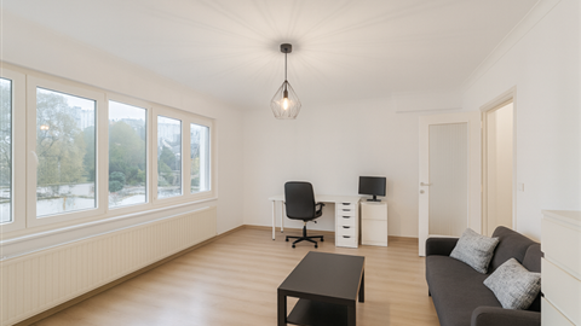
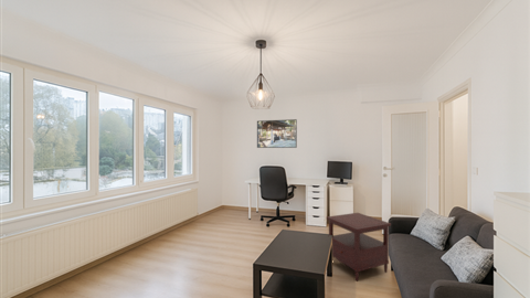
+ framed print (276, 134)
+ side table (357, 243)
